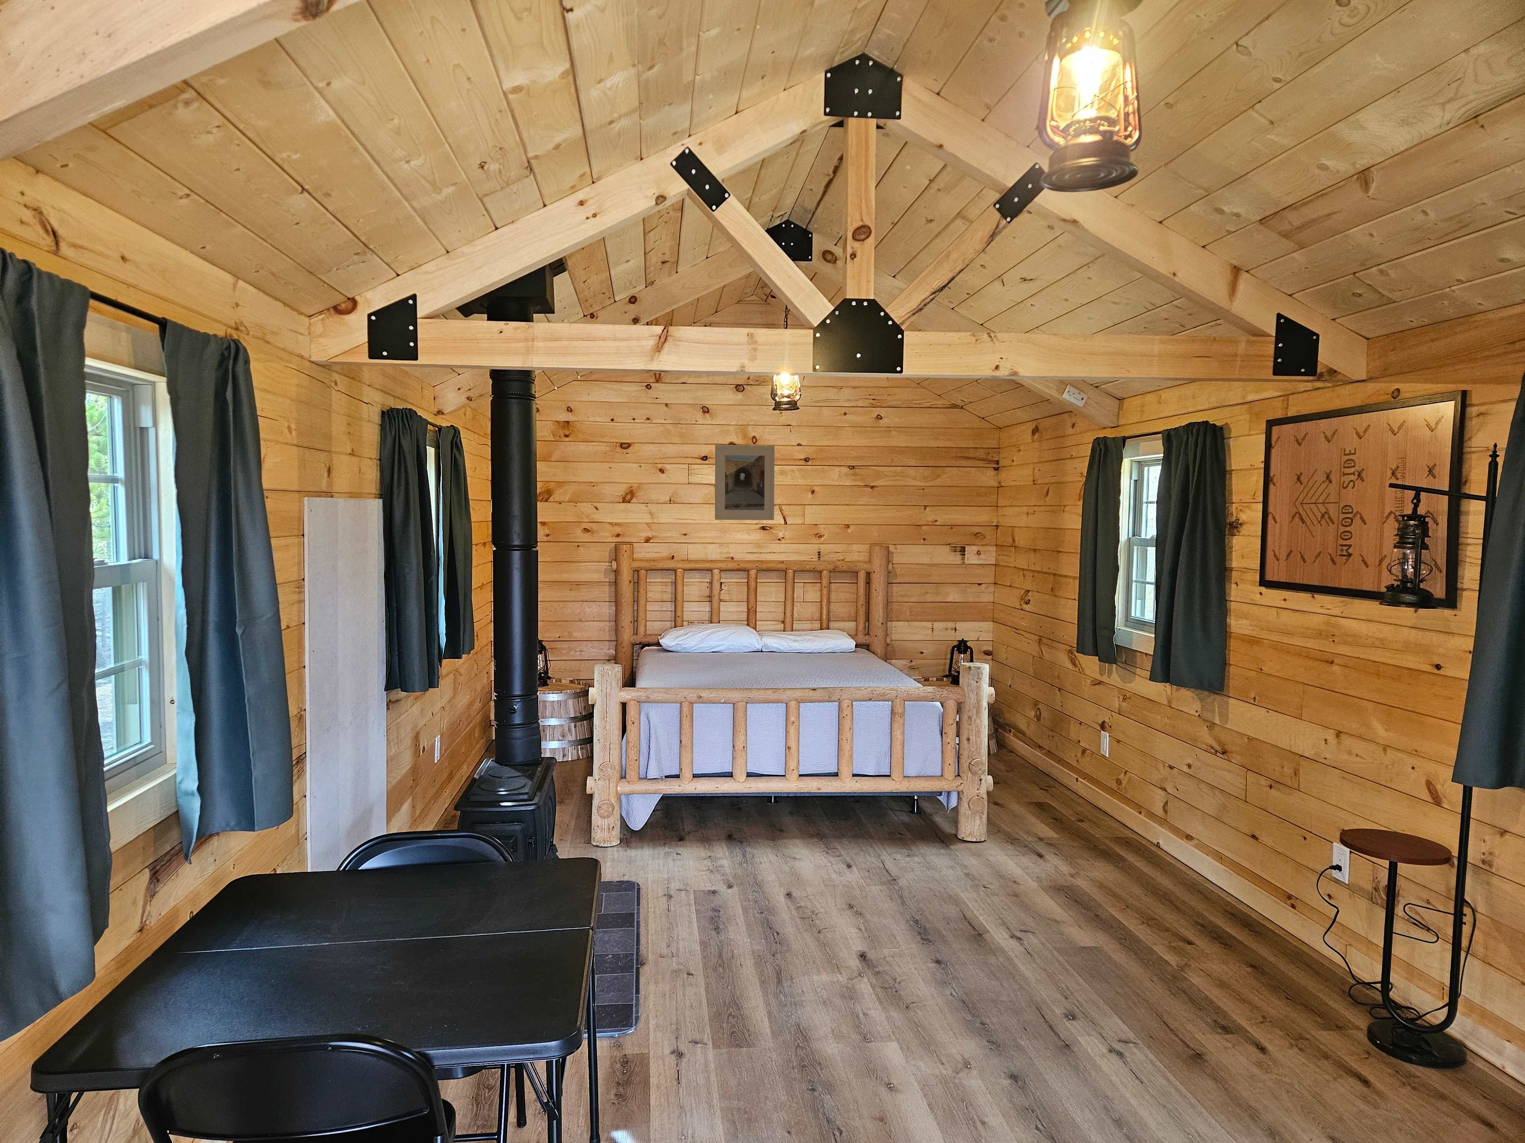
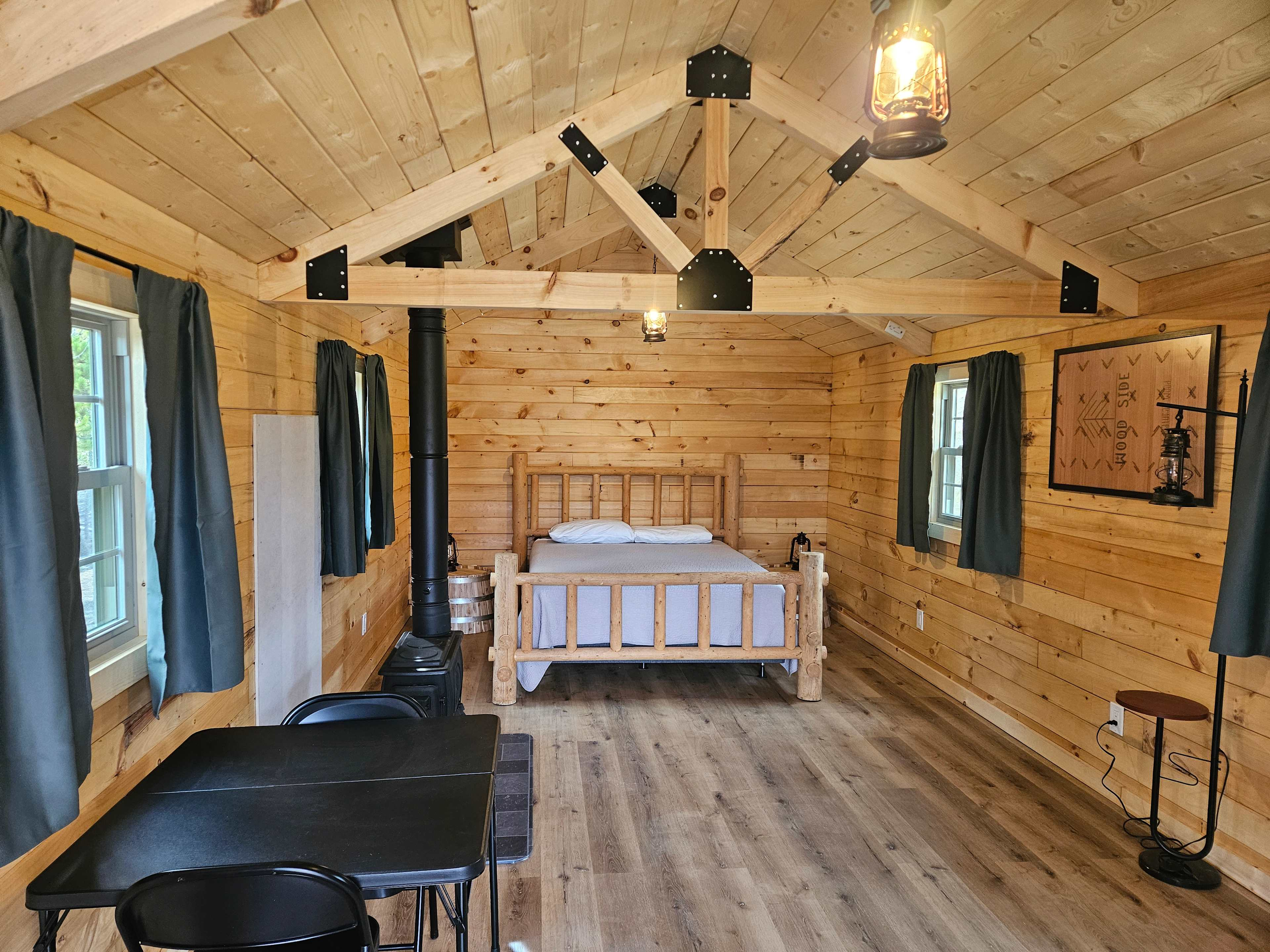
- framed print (744, 483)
